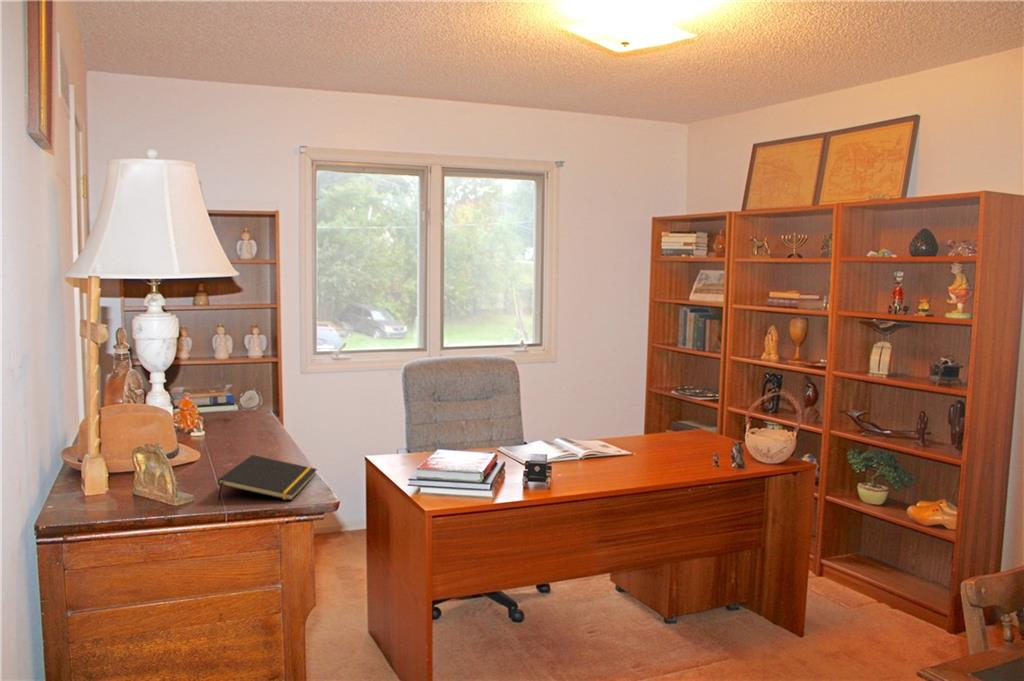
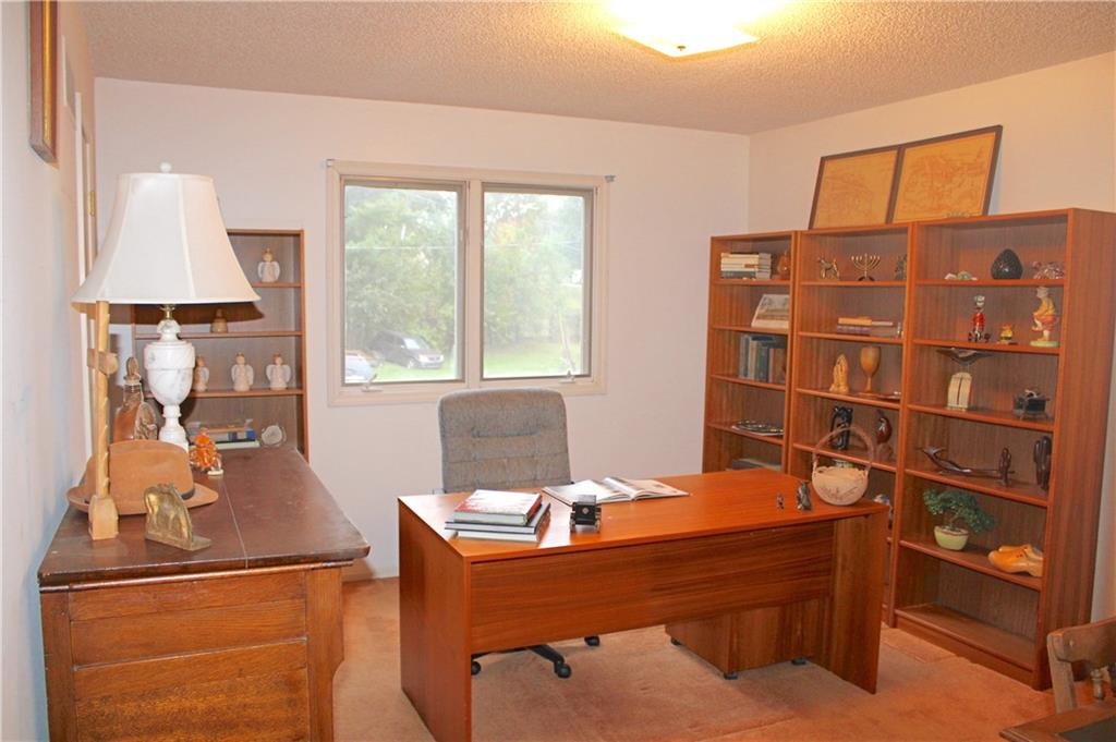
- notepad (270, 476)
